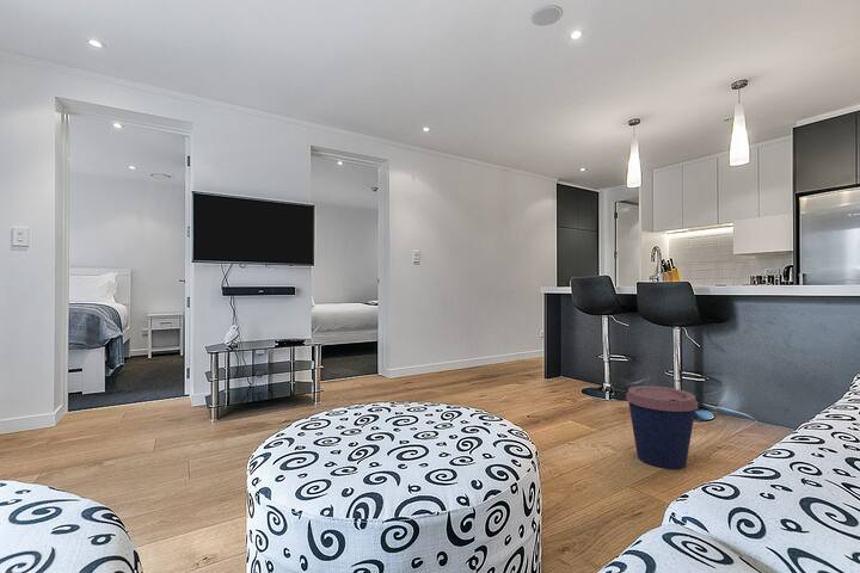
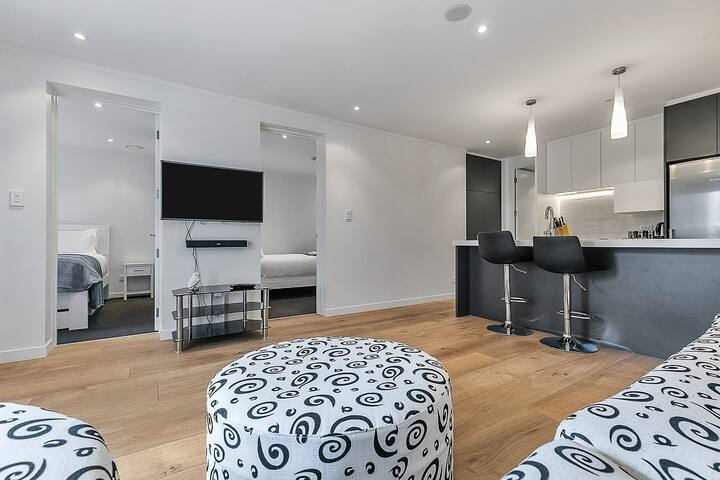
- coffee cup (661, 426)
